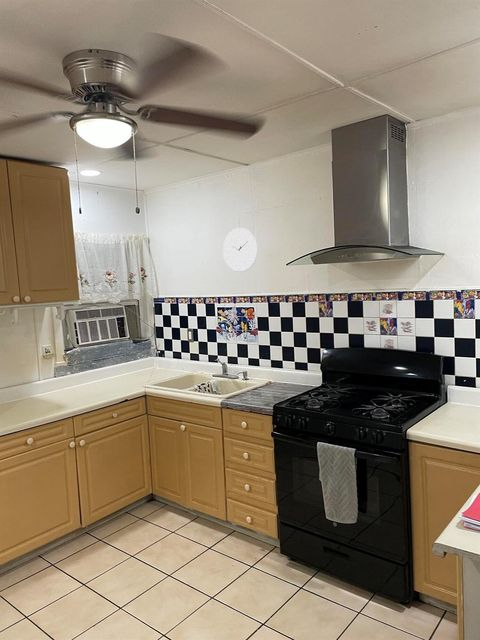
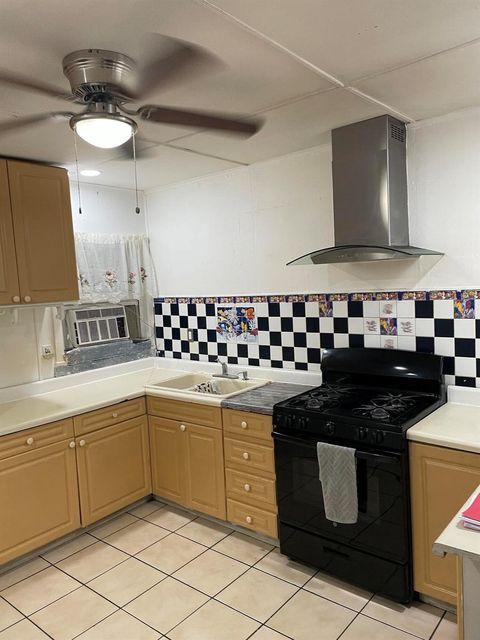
- wall clock (239, 250)
